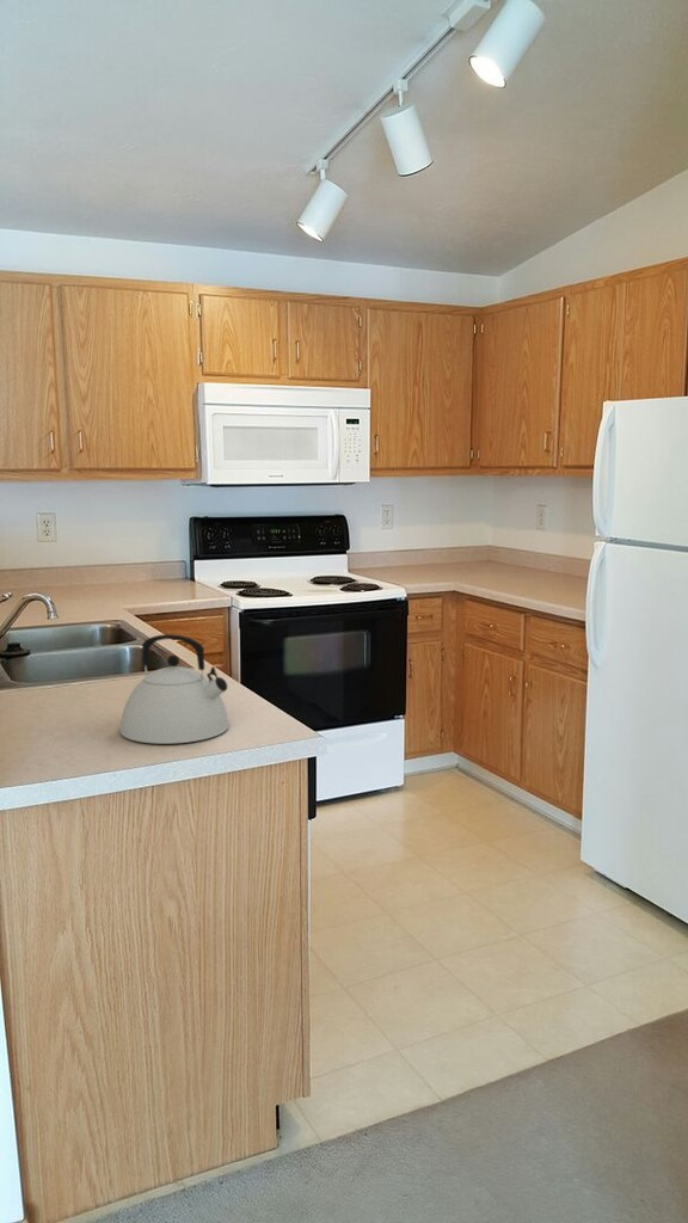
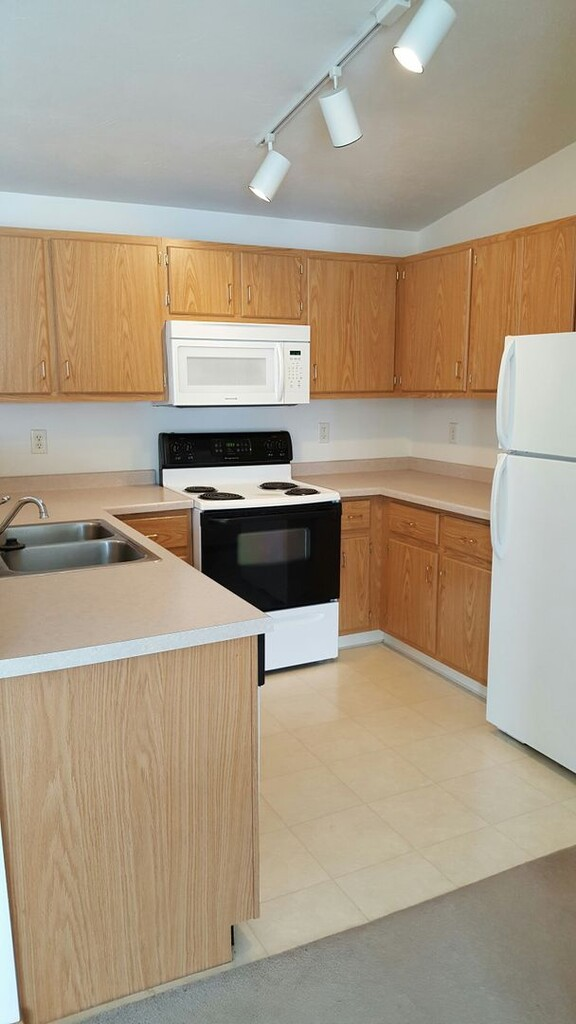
- kettle (176, 682)
